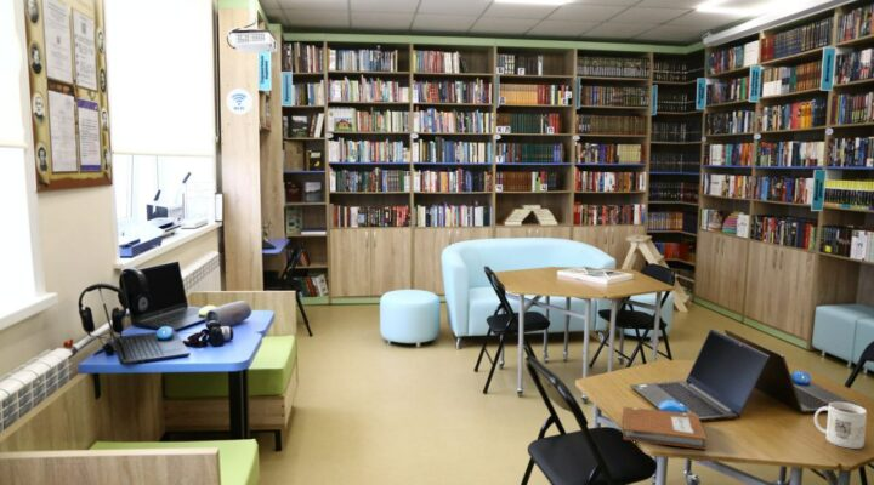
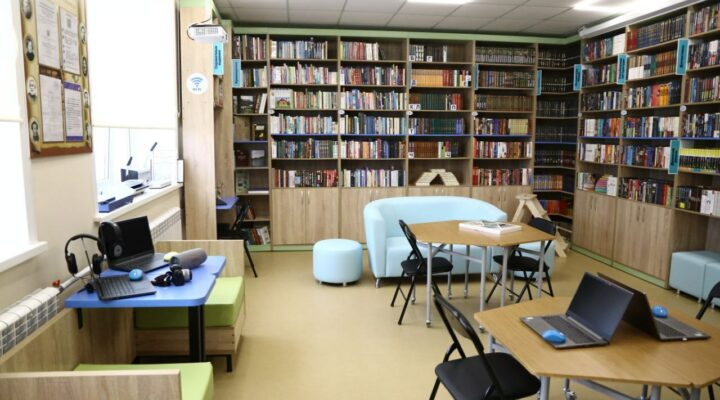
- notebook (663, 426)
- mug (841, 423)
